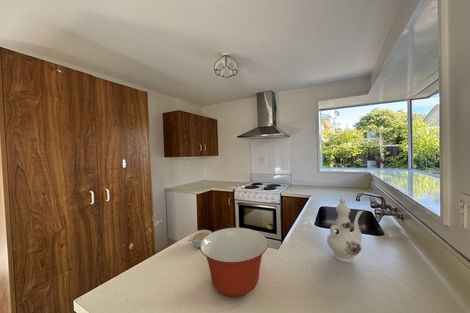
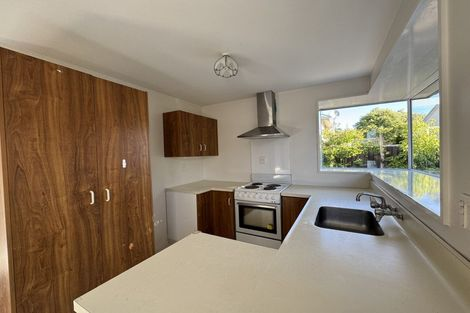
- mixing bowl (234, 262)
- chinaware (346, 227)
- legume (201, 239)
